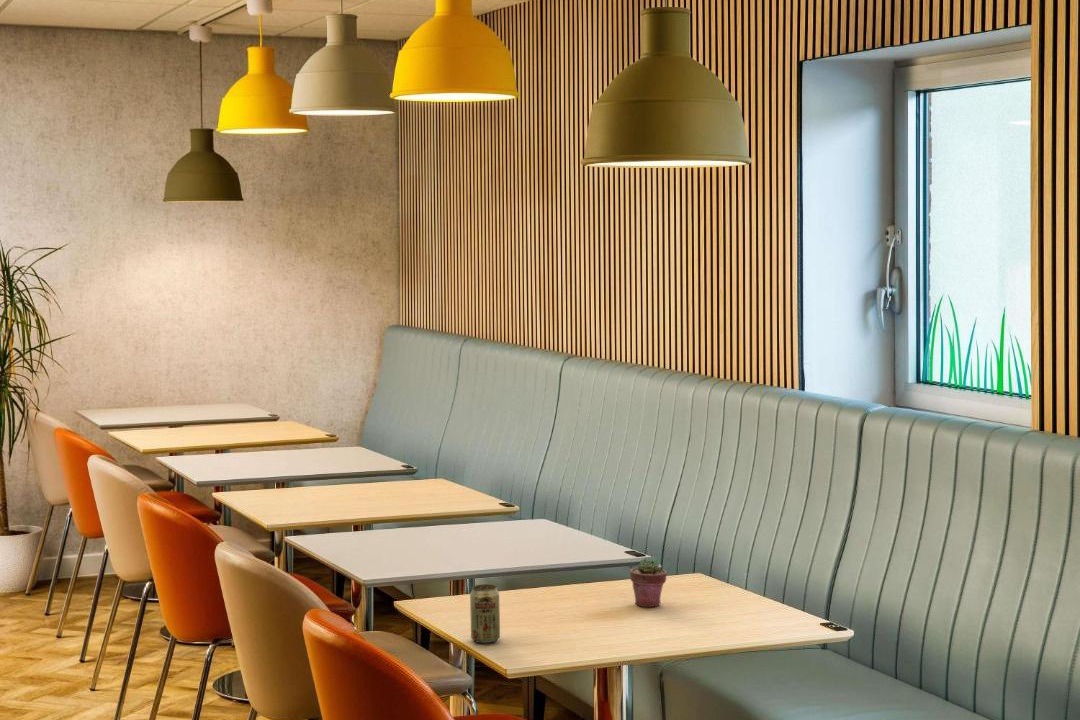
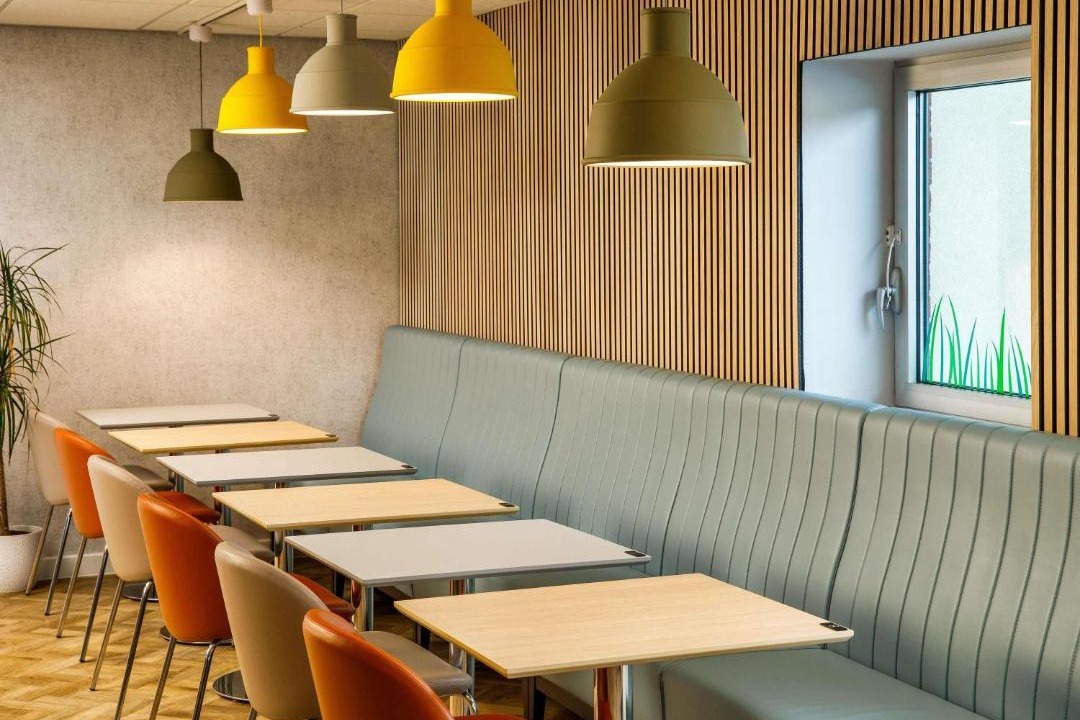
- potted succulent (648, 580)
- beverage can (485, 613)
